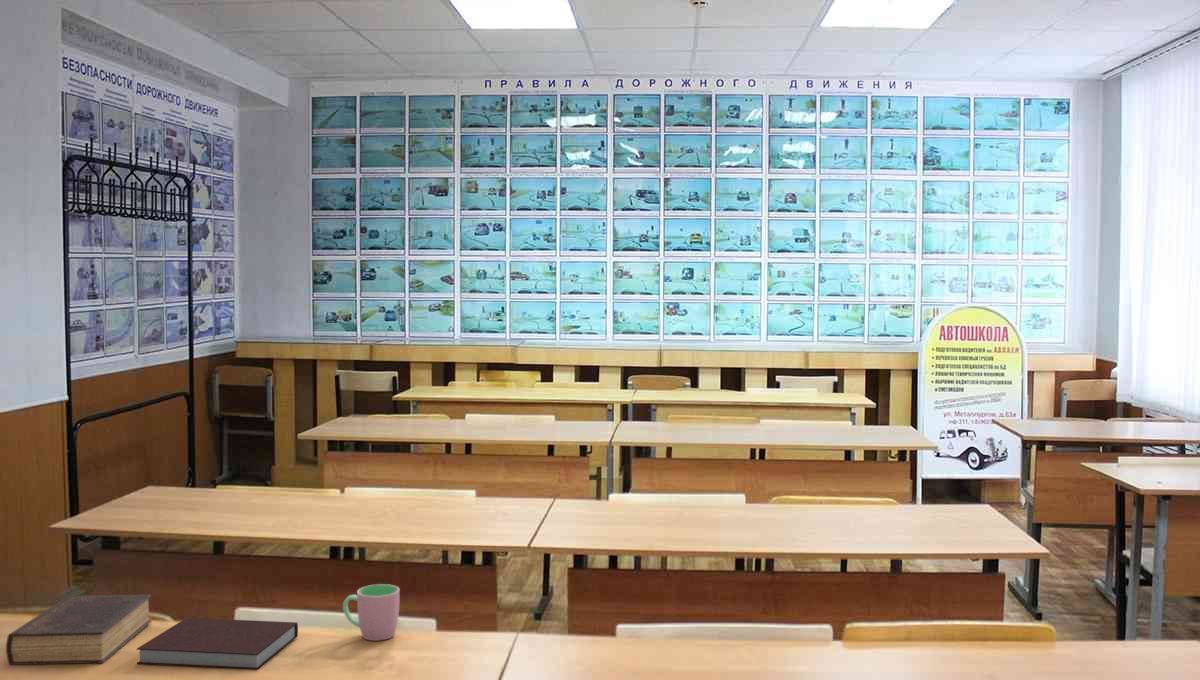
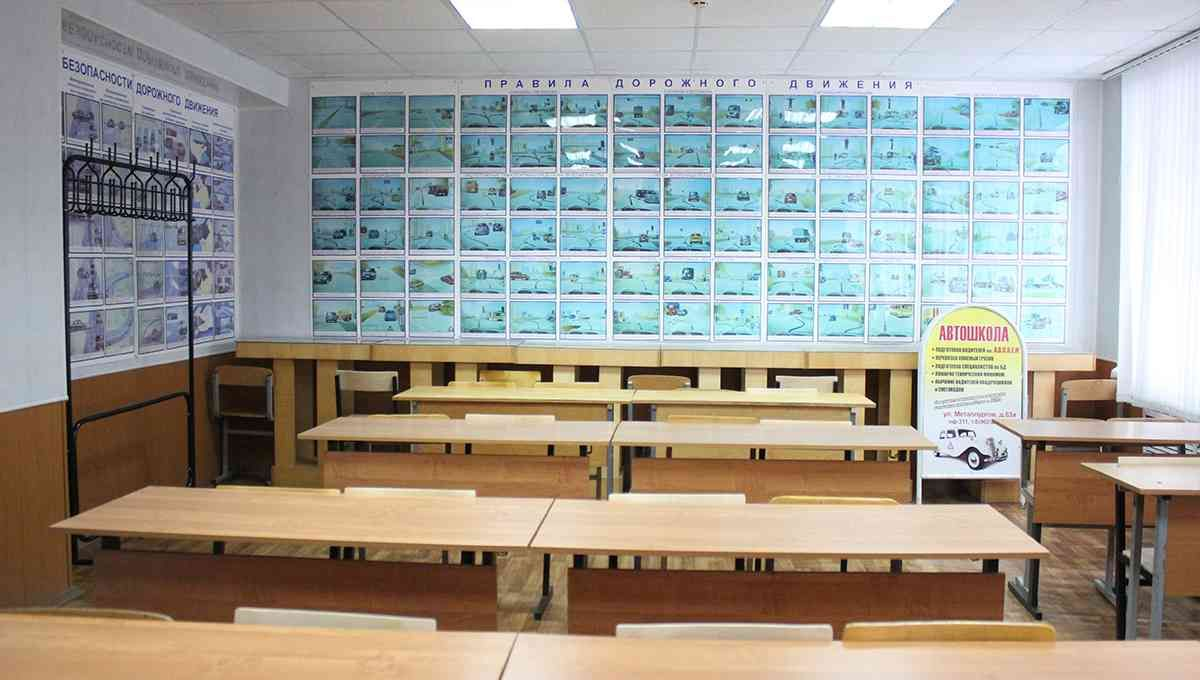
- book (83, 627)
- notebook (220, 642)
- cup (371, 612)
